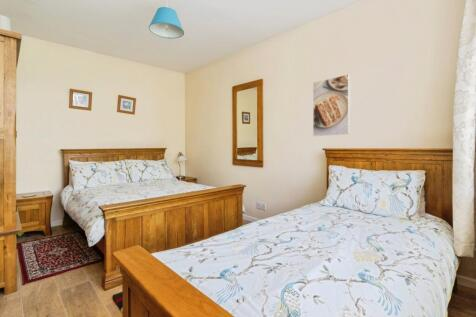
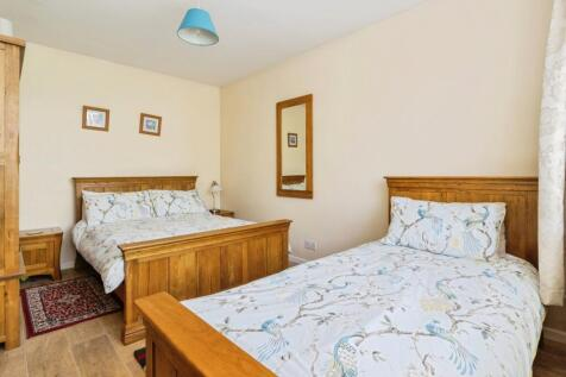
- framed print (330, 107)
